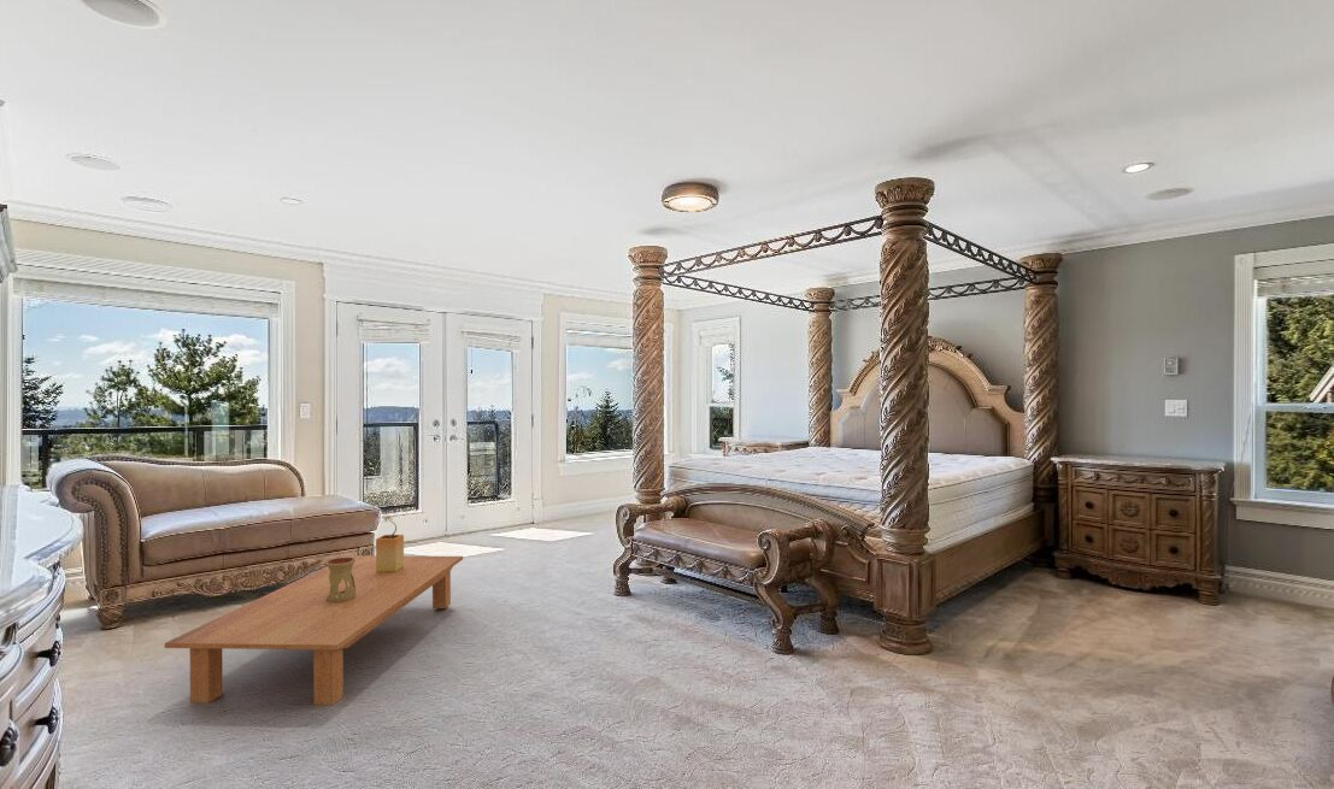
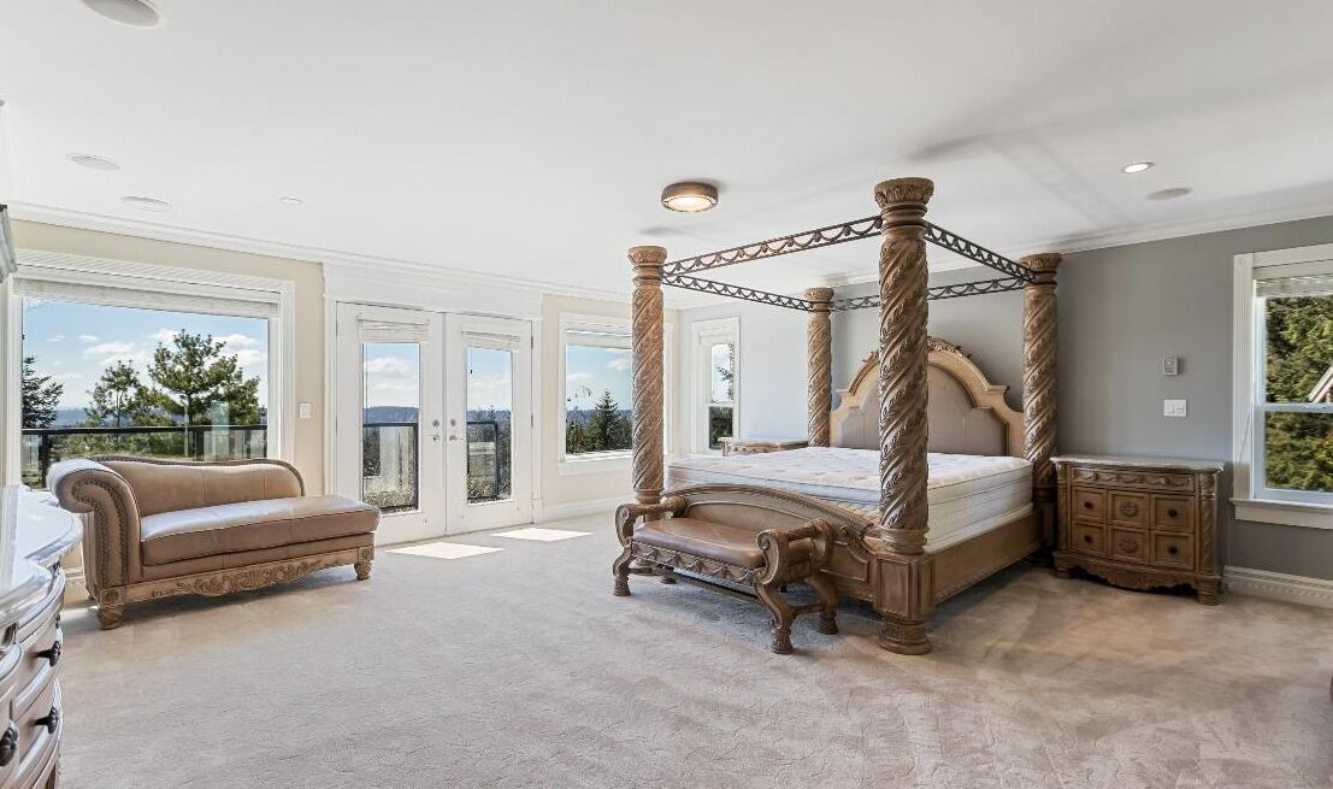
- oil burner (340, 578)
- coffee table (345, 617)
- potted plant (389, 542)
